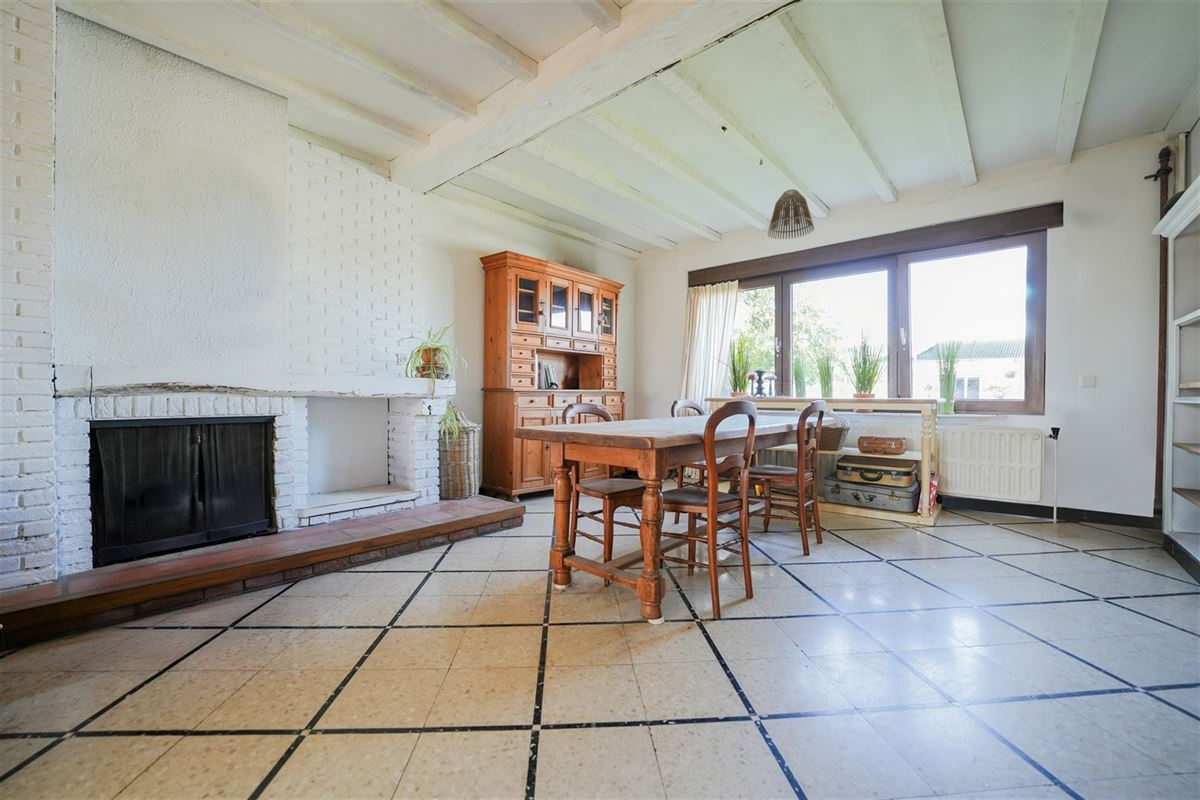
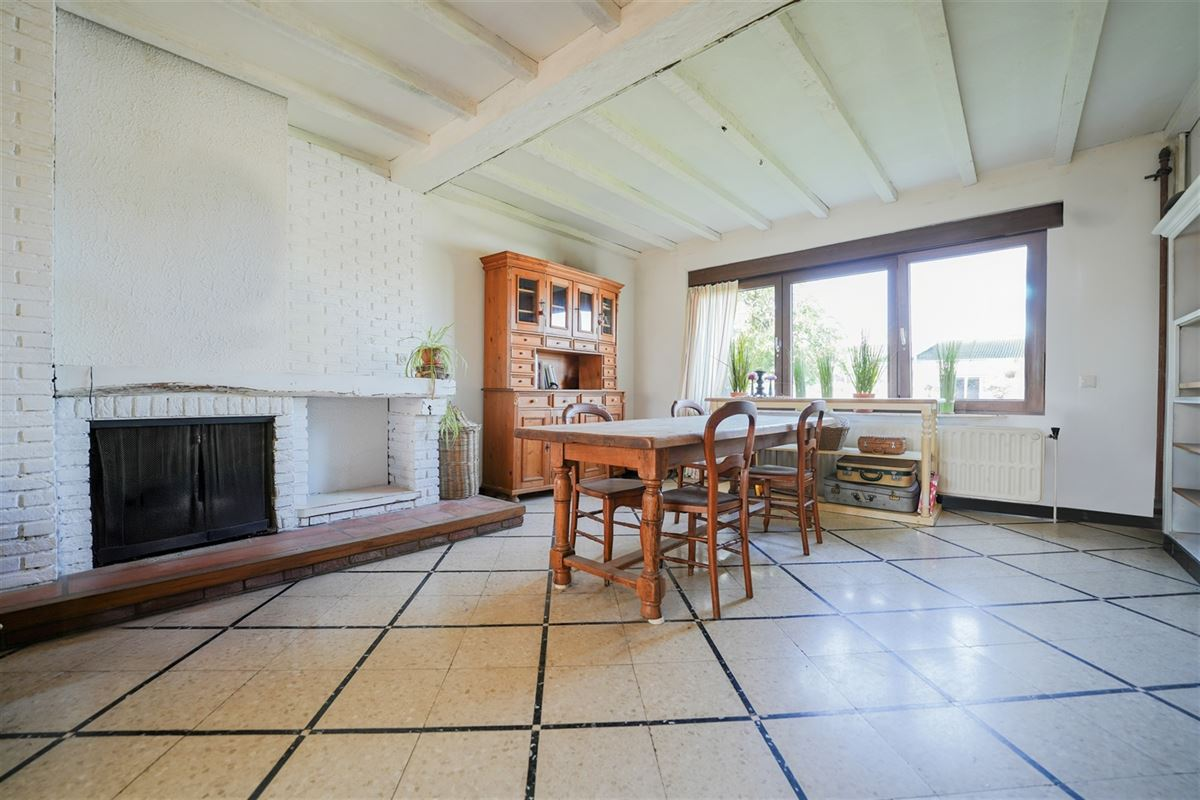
- lamp shade (791, 212)
